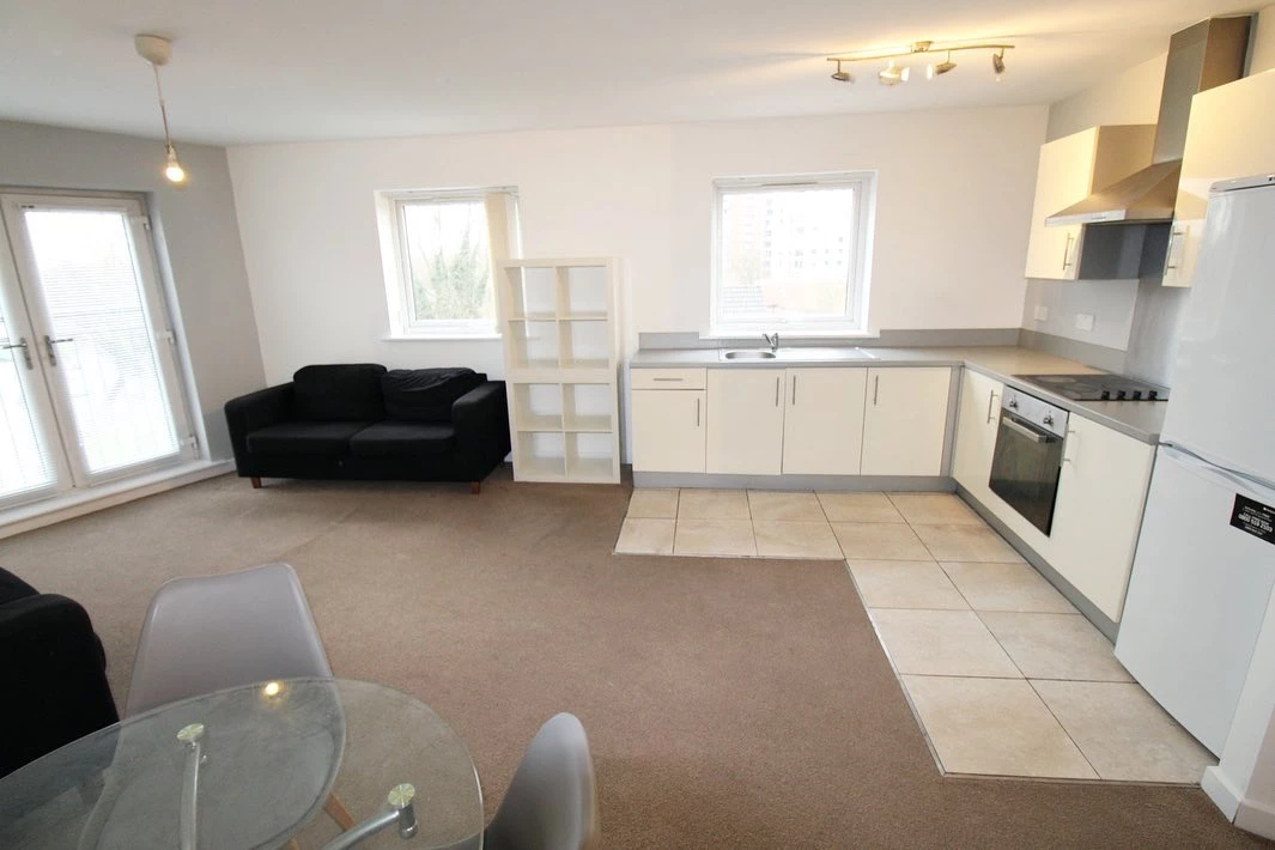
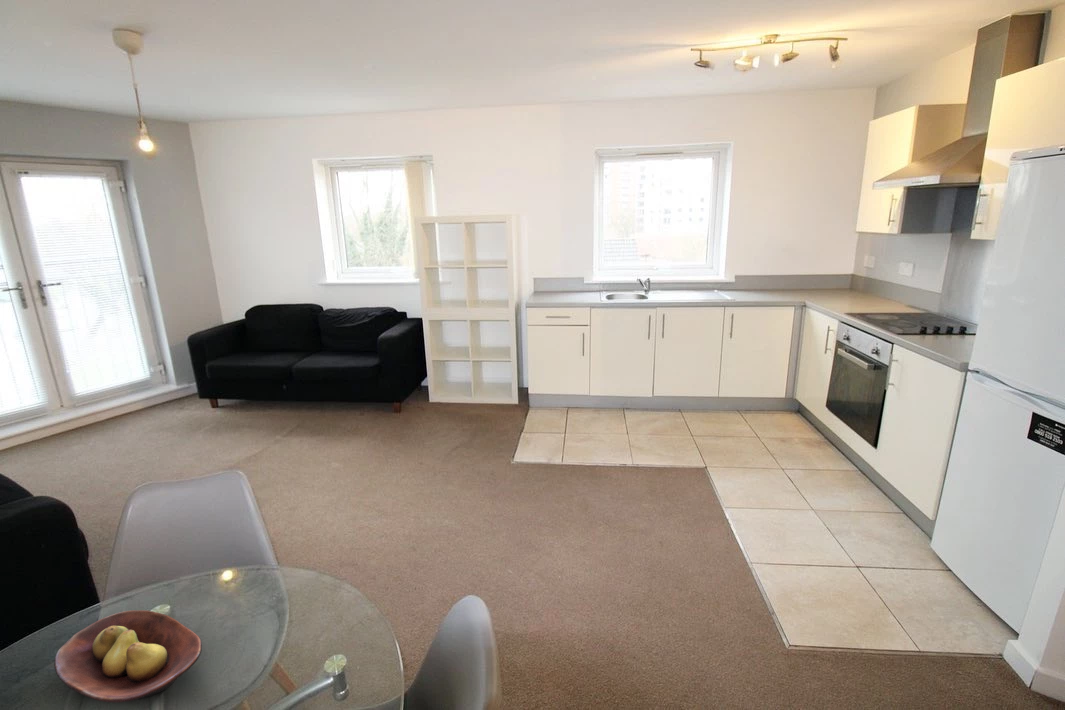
+ fruit bowl (129, 652)
